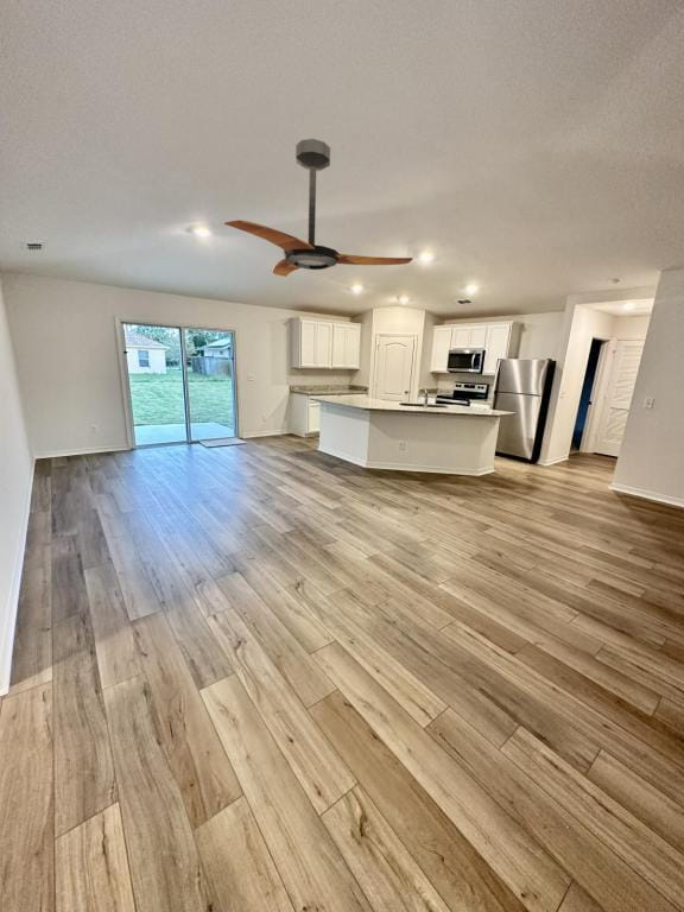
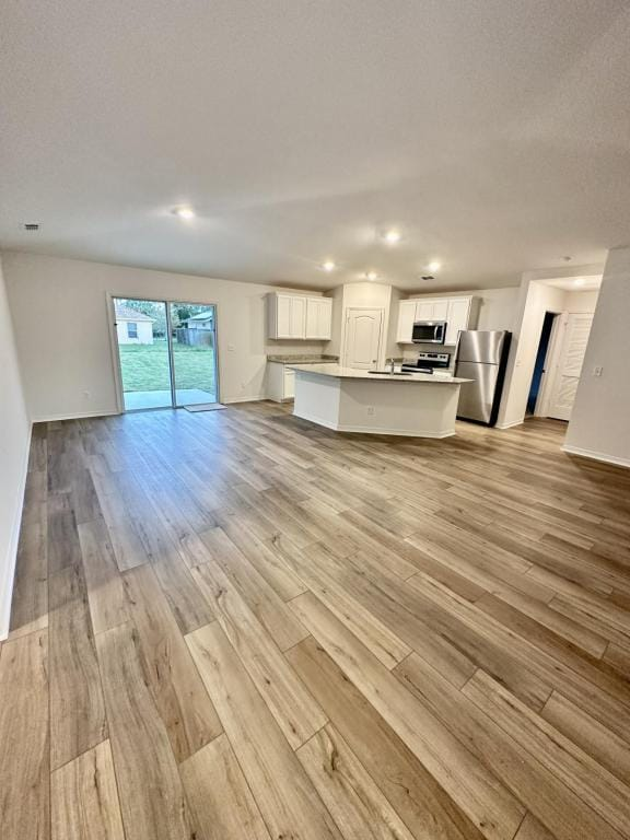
- ceiling fan (315, 213)
